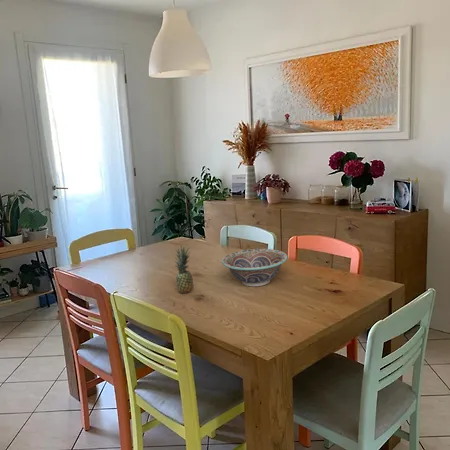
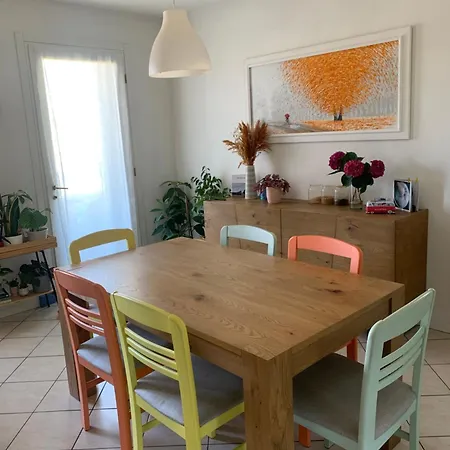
- decorative bowl (254, 269)
- fruit (183, 268)
